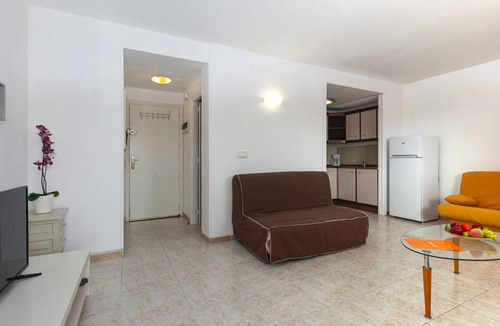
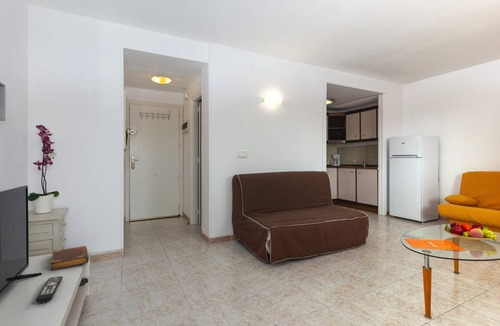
+ remote control (50, 288)
+ book (70, 256)
